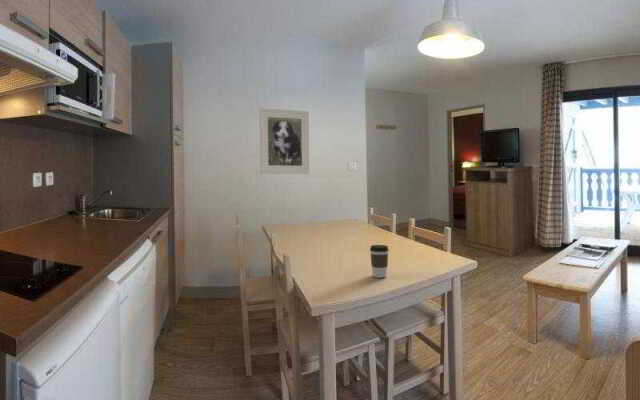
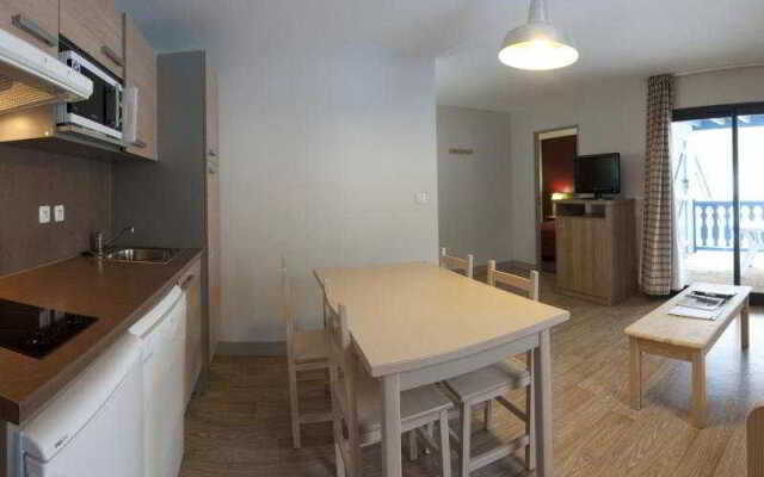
- coffee cup (379, 261)
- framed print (284, 141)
